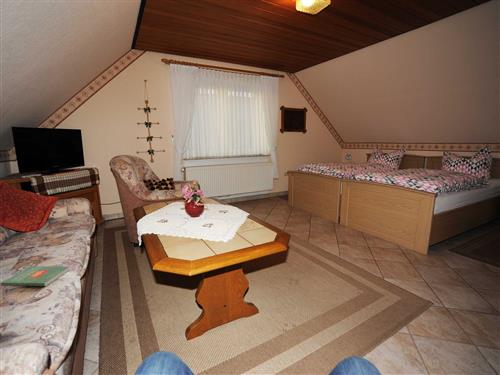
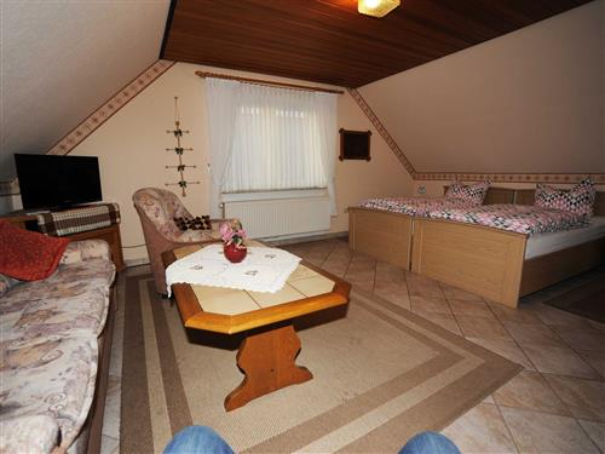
- book (37, 275)
